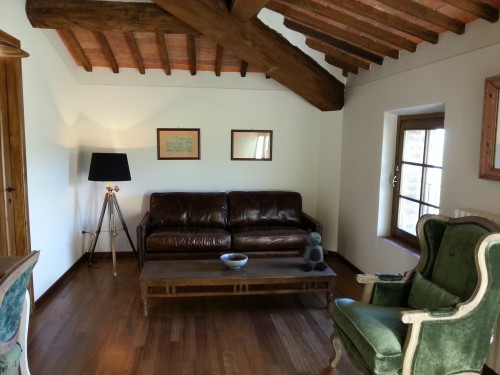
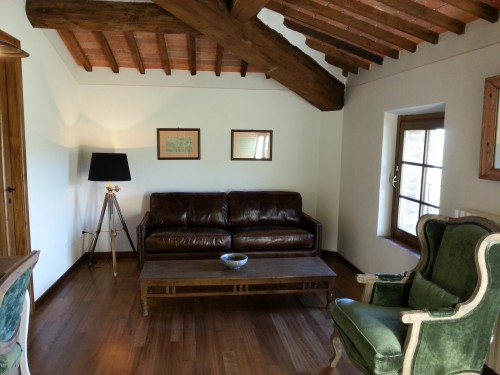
- teddy bear (315, 248)
